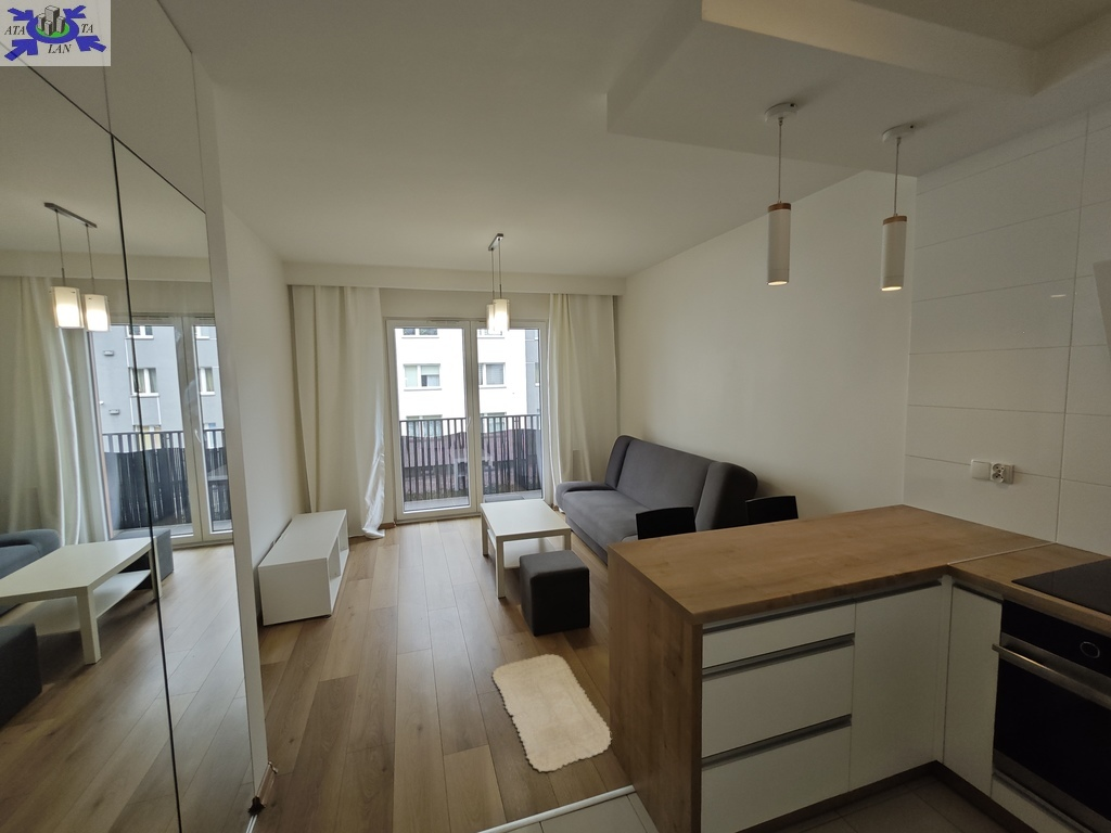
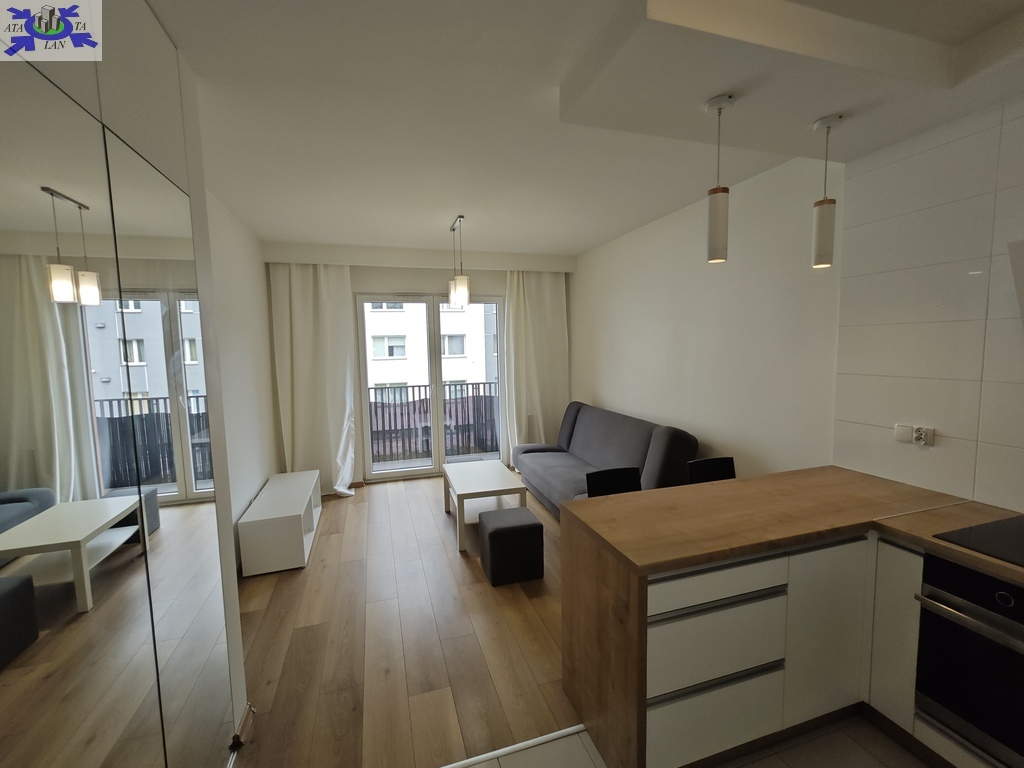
- bath mat (548, 702)
